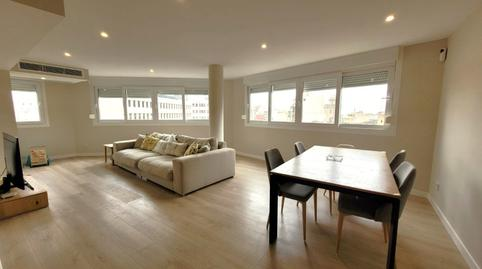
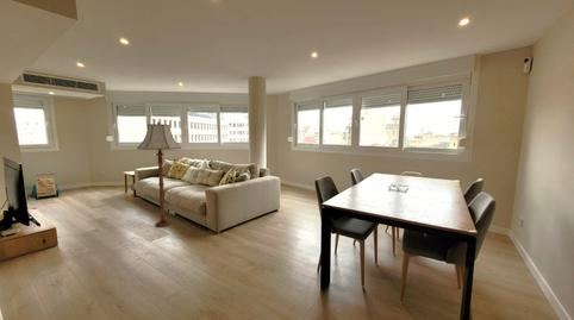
+ floor lamp (161, 174)
